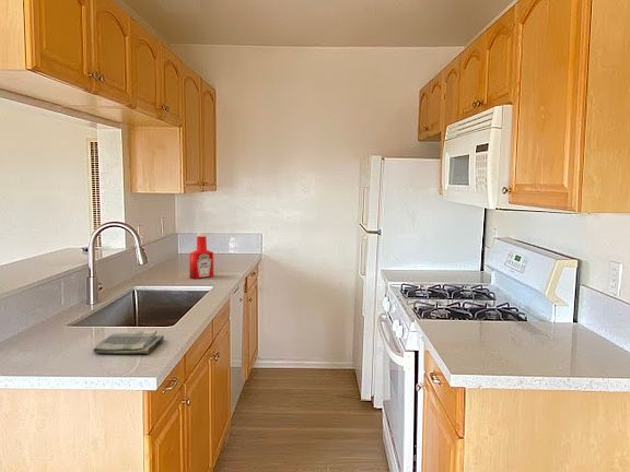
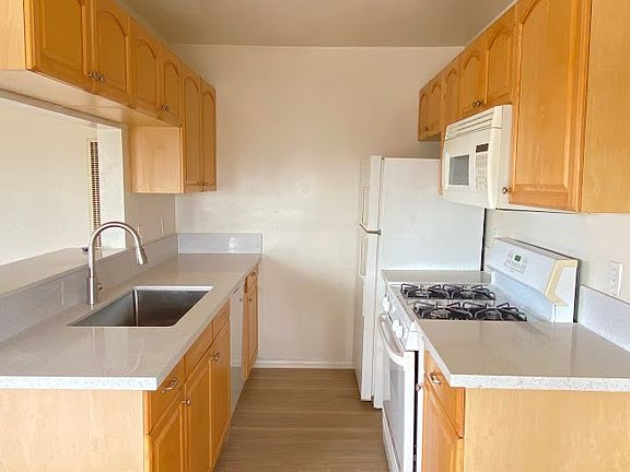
- dish towel (130, 341)
- soap bottle (201, 255)
